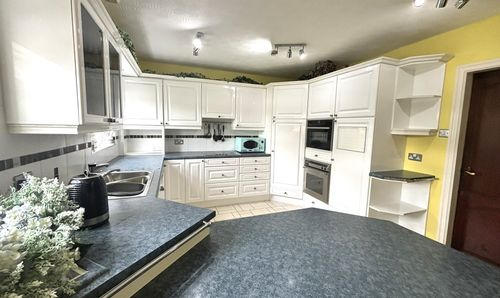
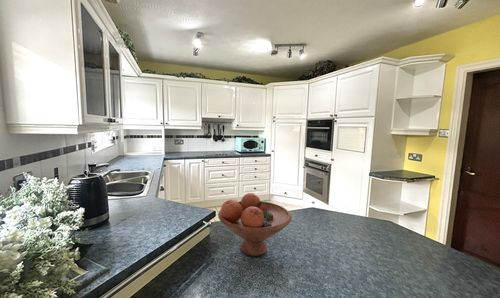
+ fruit bowl (254, 223)
